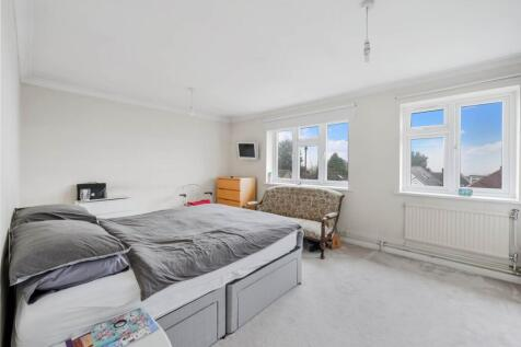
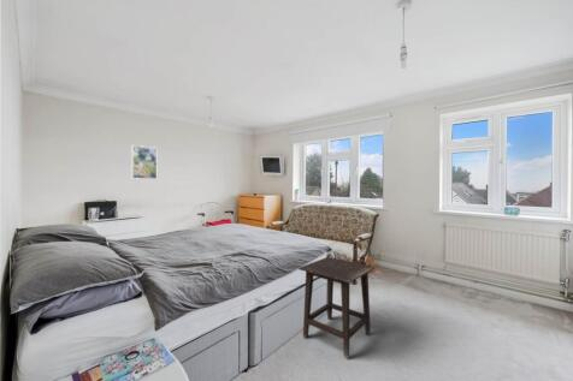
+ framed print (144, 162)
+ side table (336, 304)
